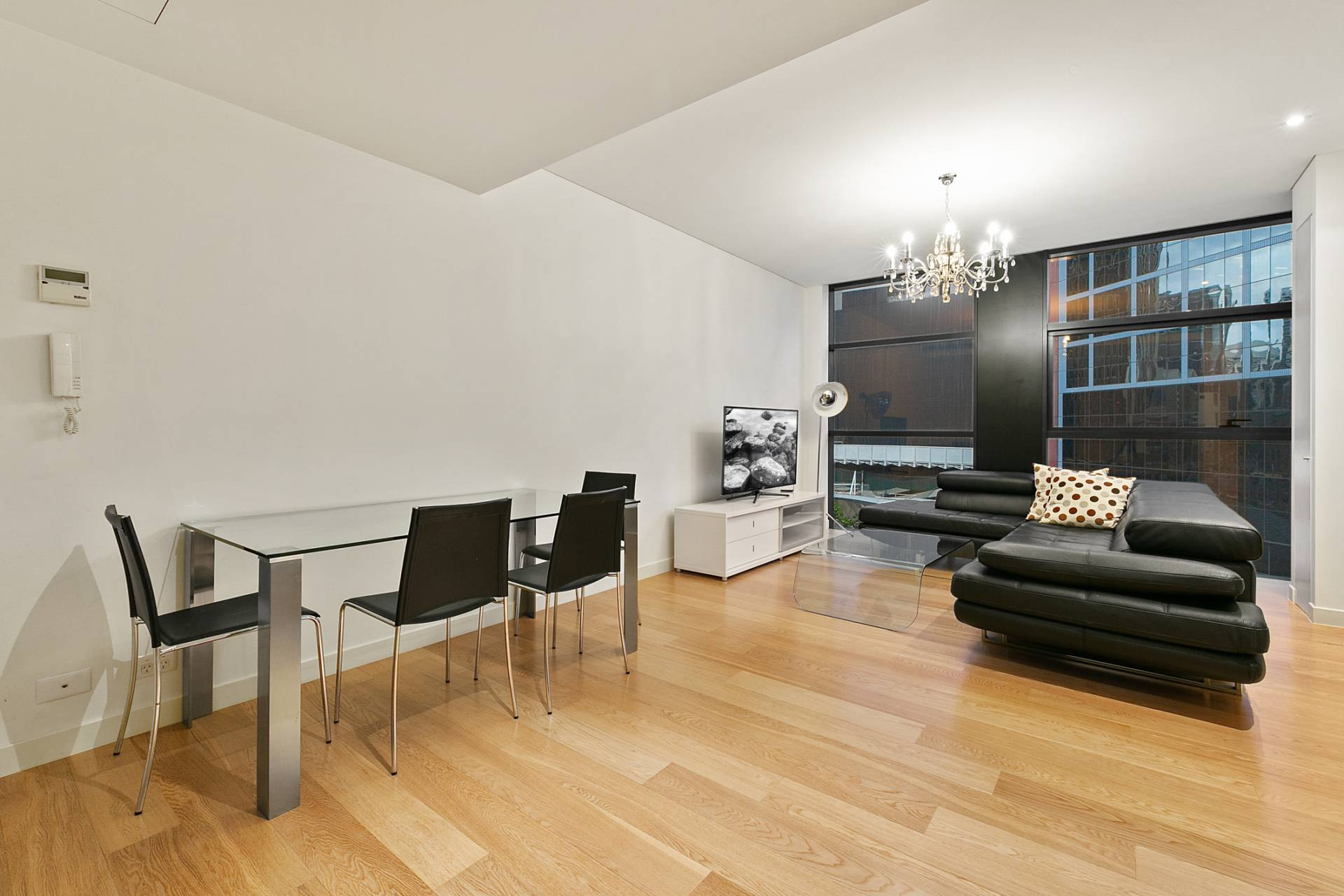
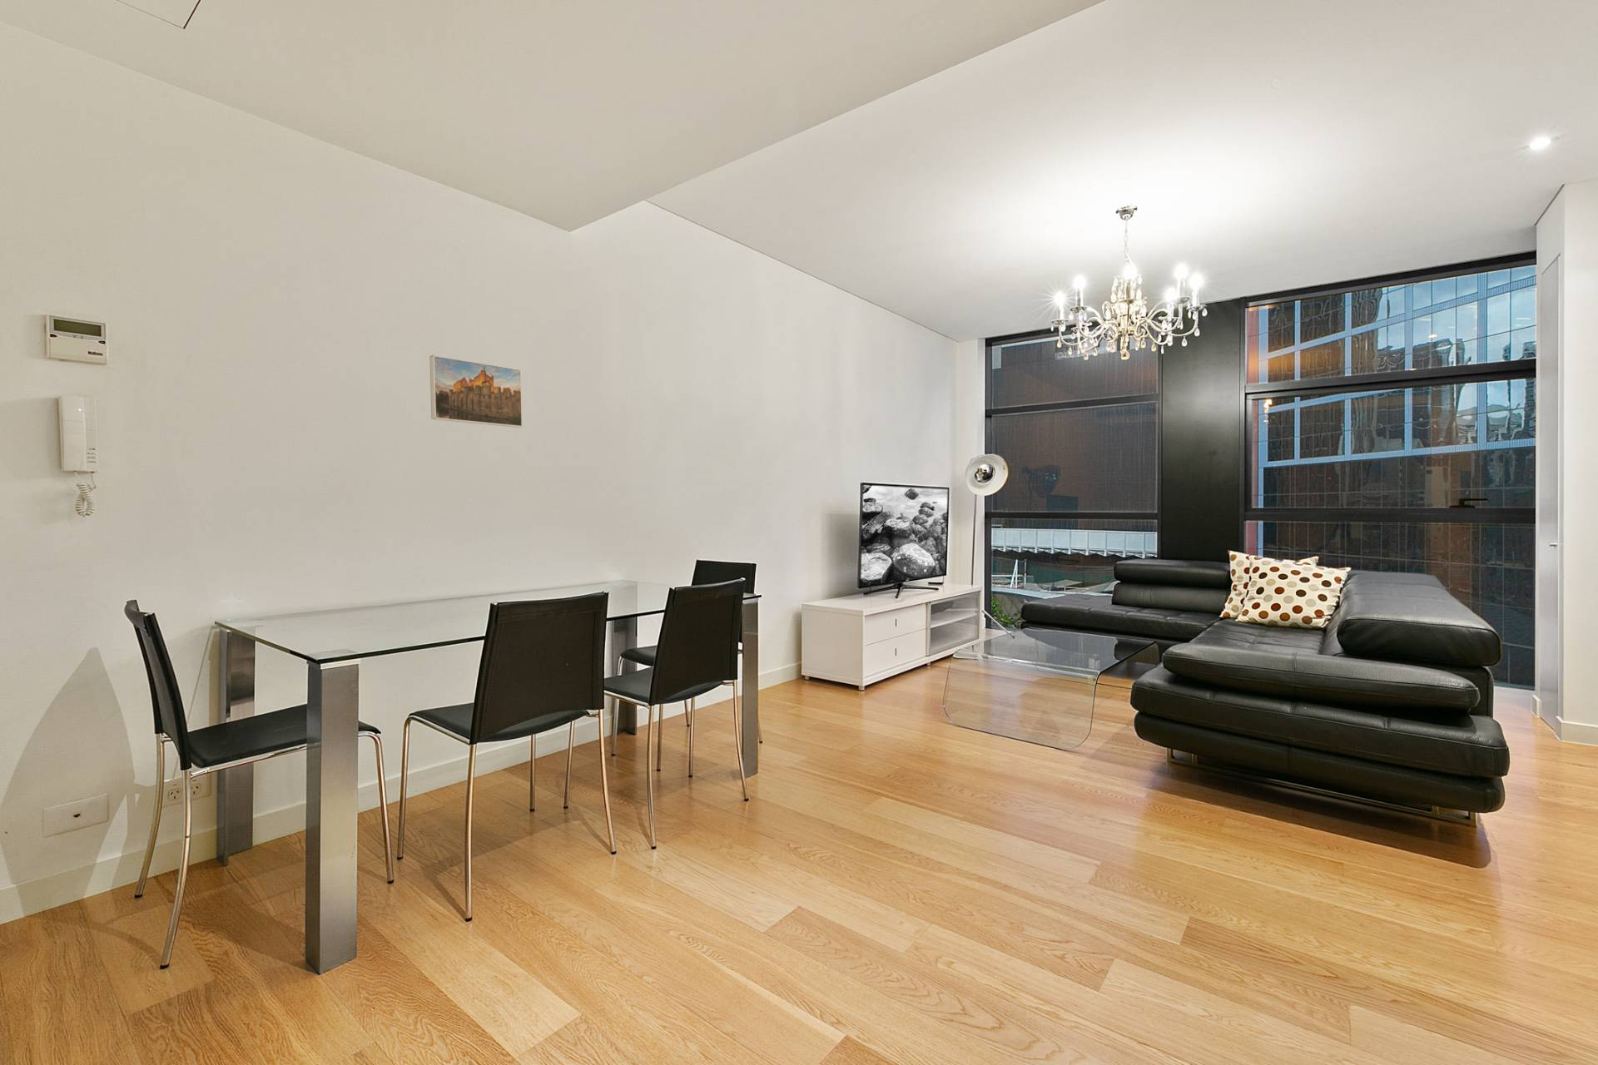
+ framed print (478, 392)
